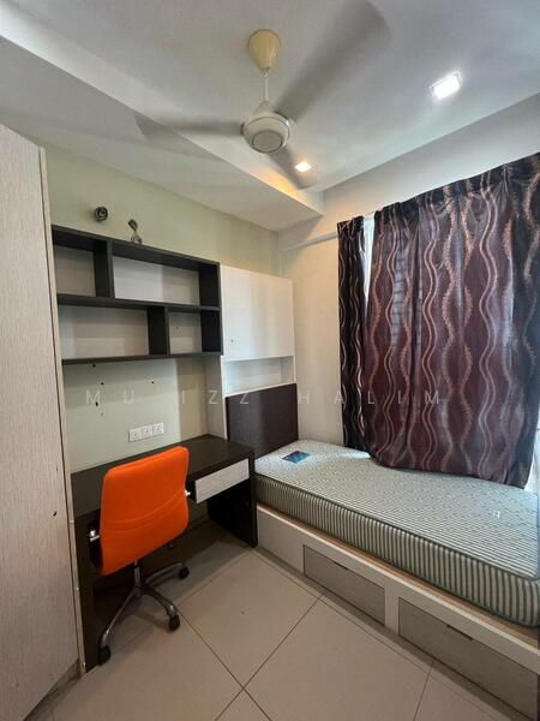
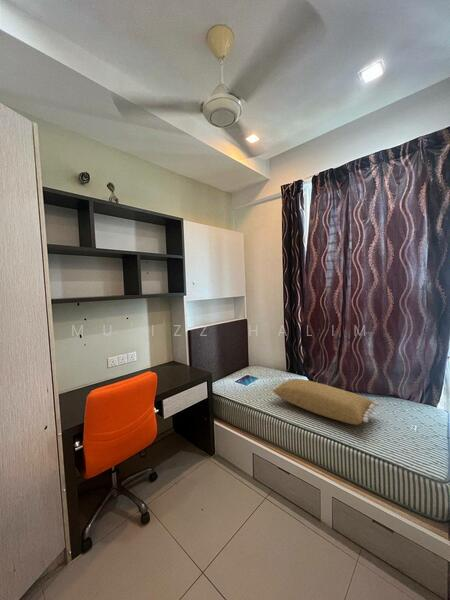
+ pillow (321, 397)
